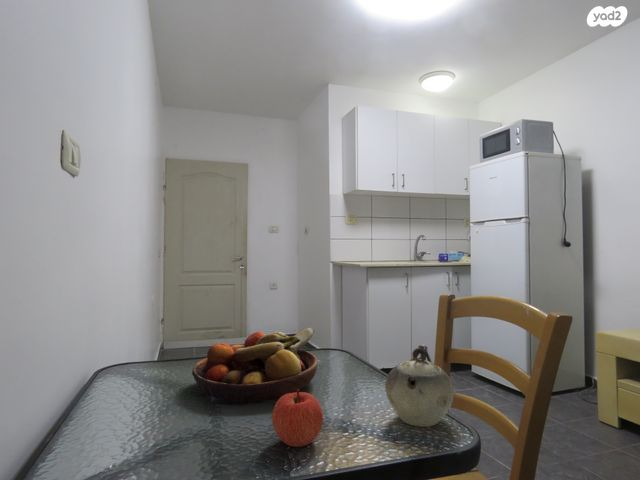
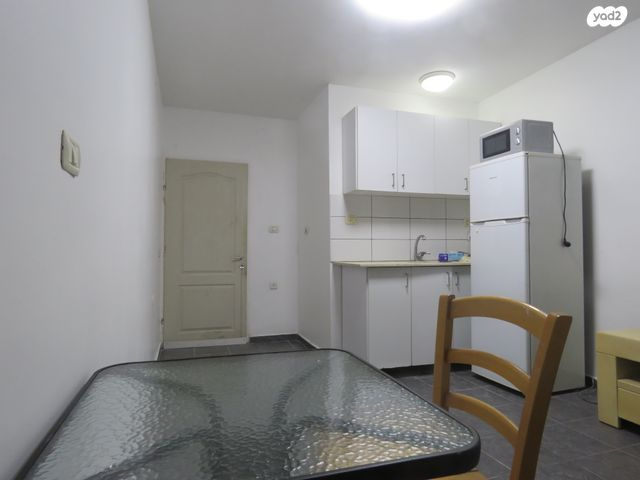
- fruit bowl (257, 357)
- apple (297, 415)
- teapot (418, 384)
